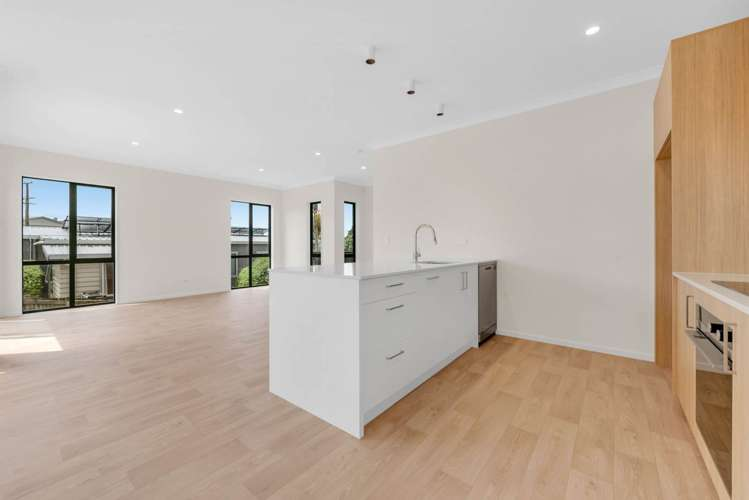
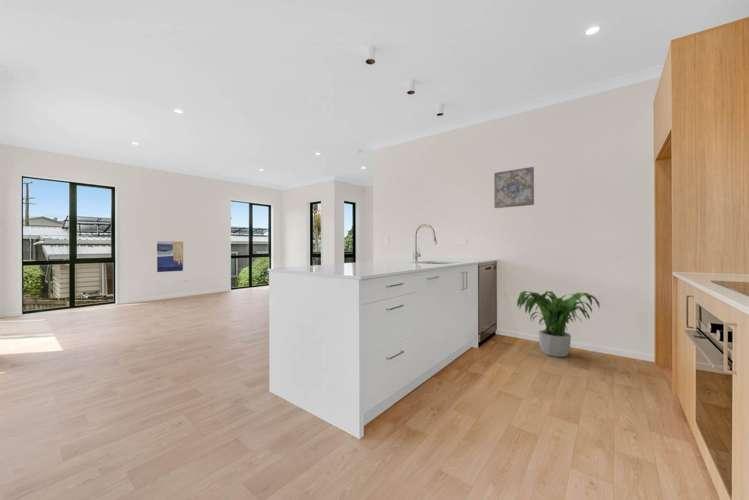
+ wall art (513, 188)
+ wall art (170, 256)
+ potted plant (557, 322)
